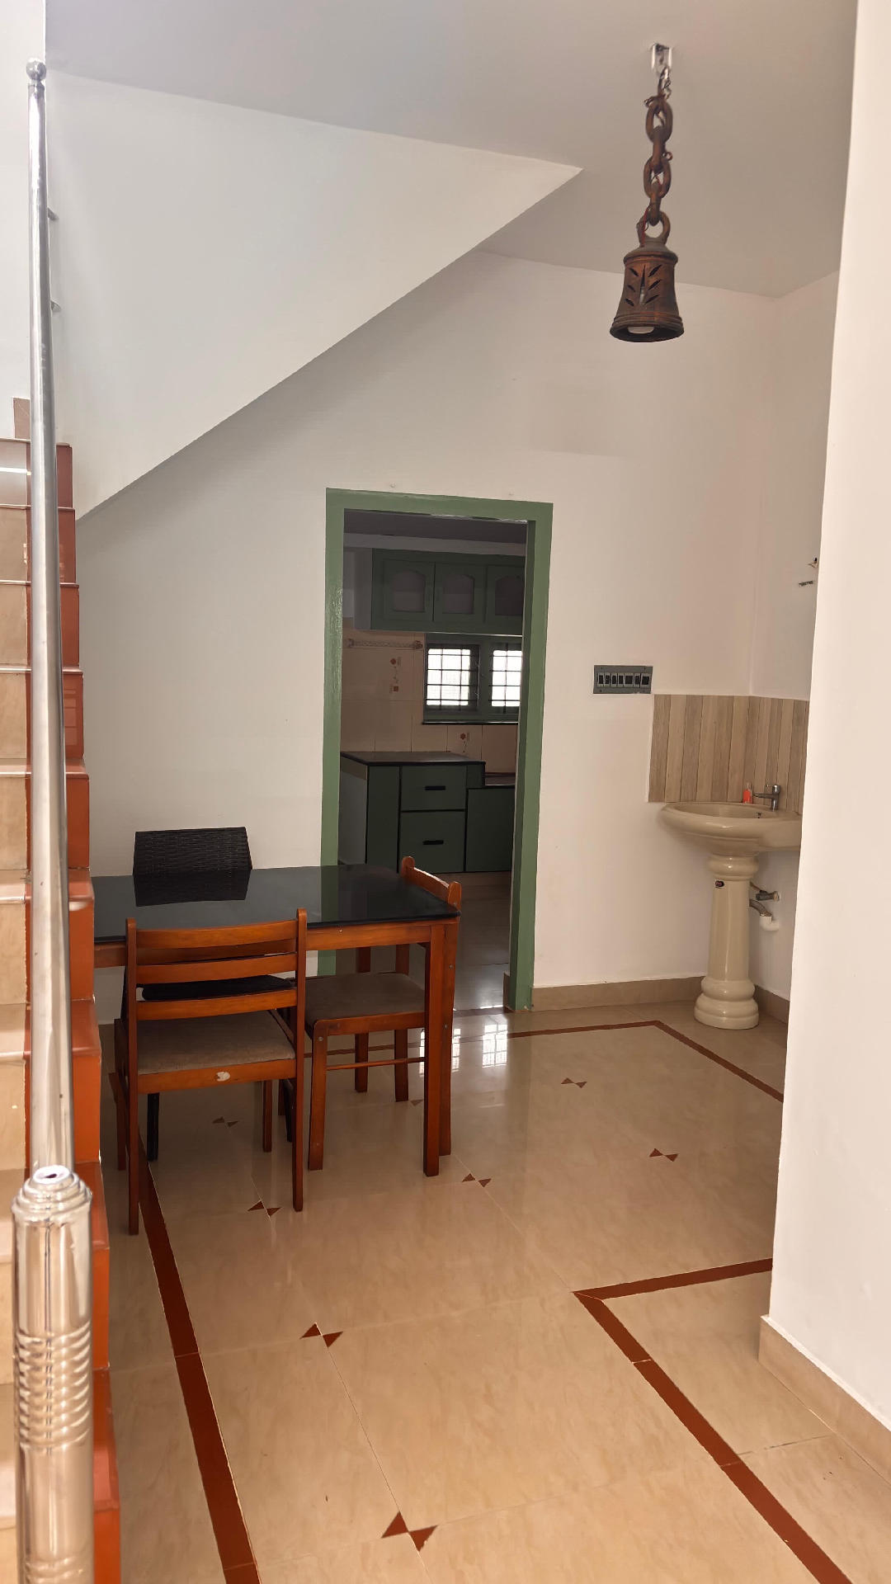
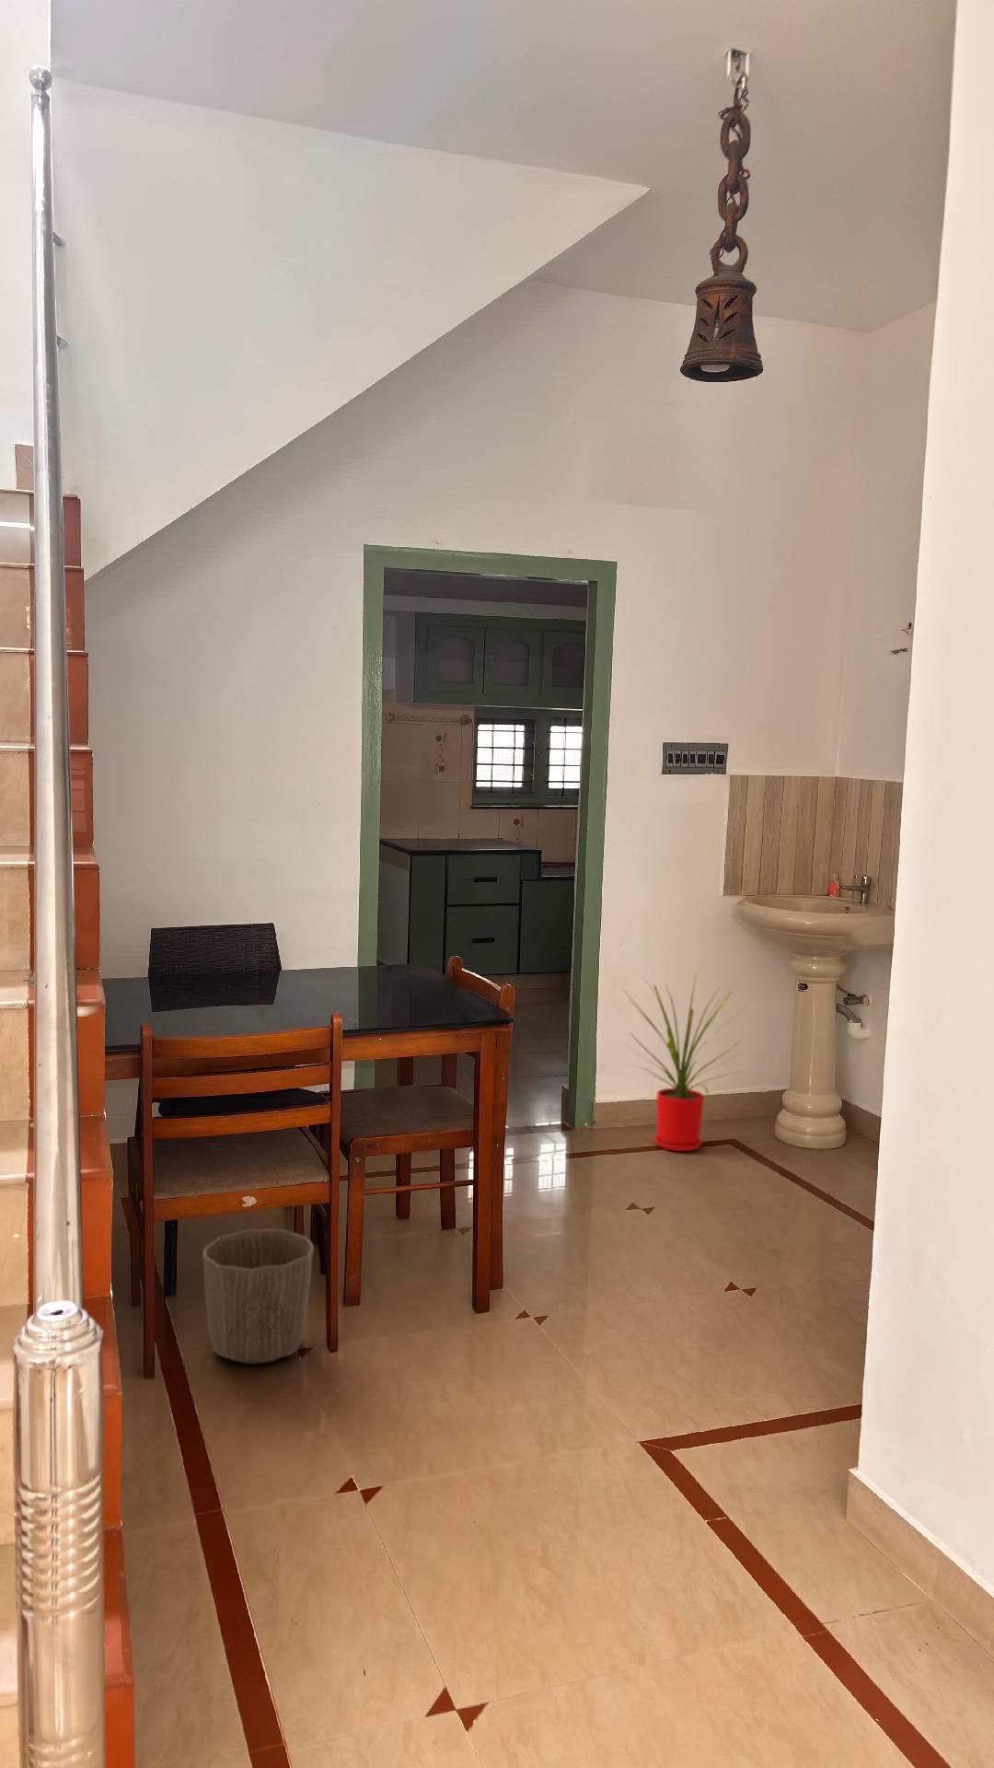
+ waste basket (257, 1297)
+ house plant (681, 1061)
